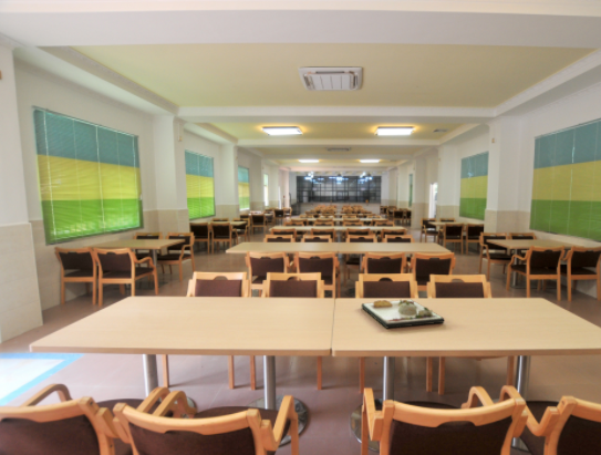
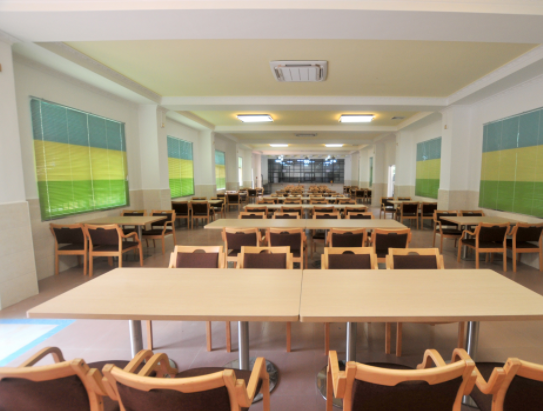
- dinner plate (400, 308)
